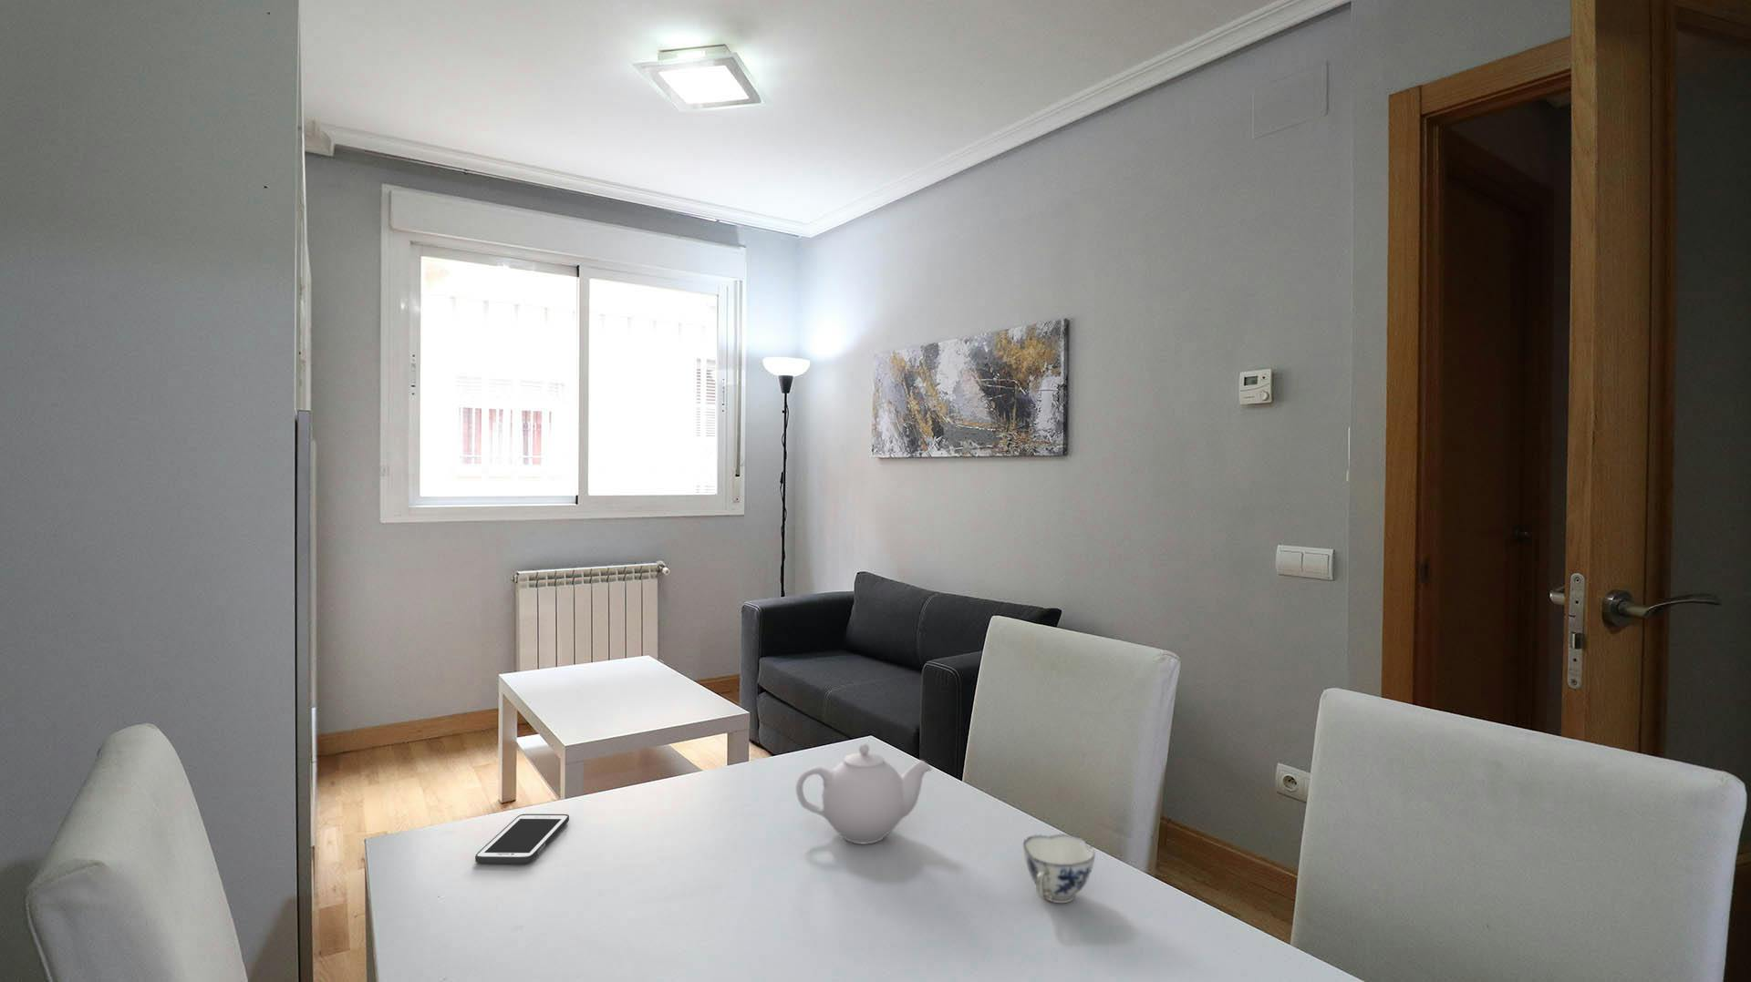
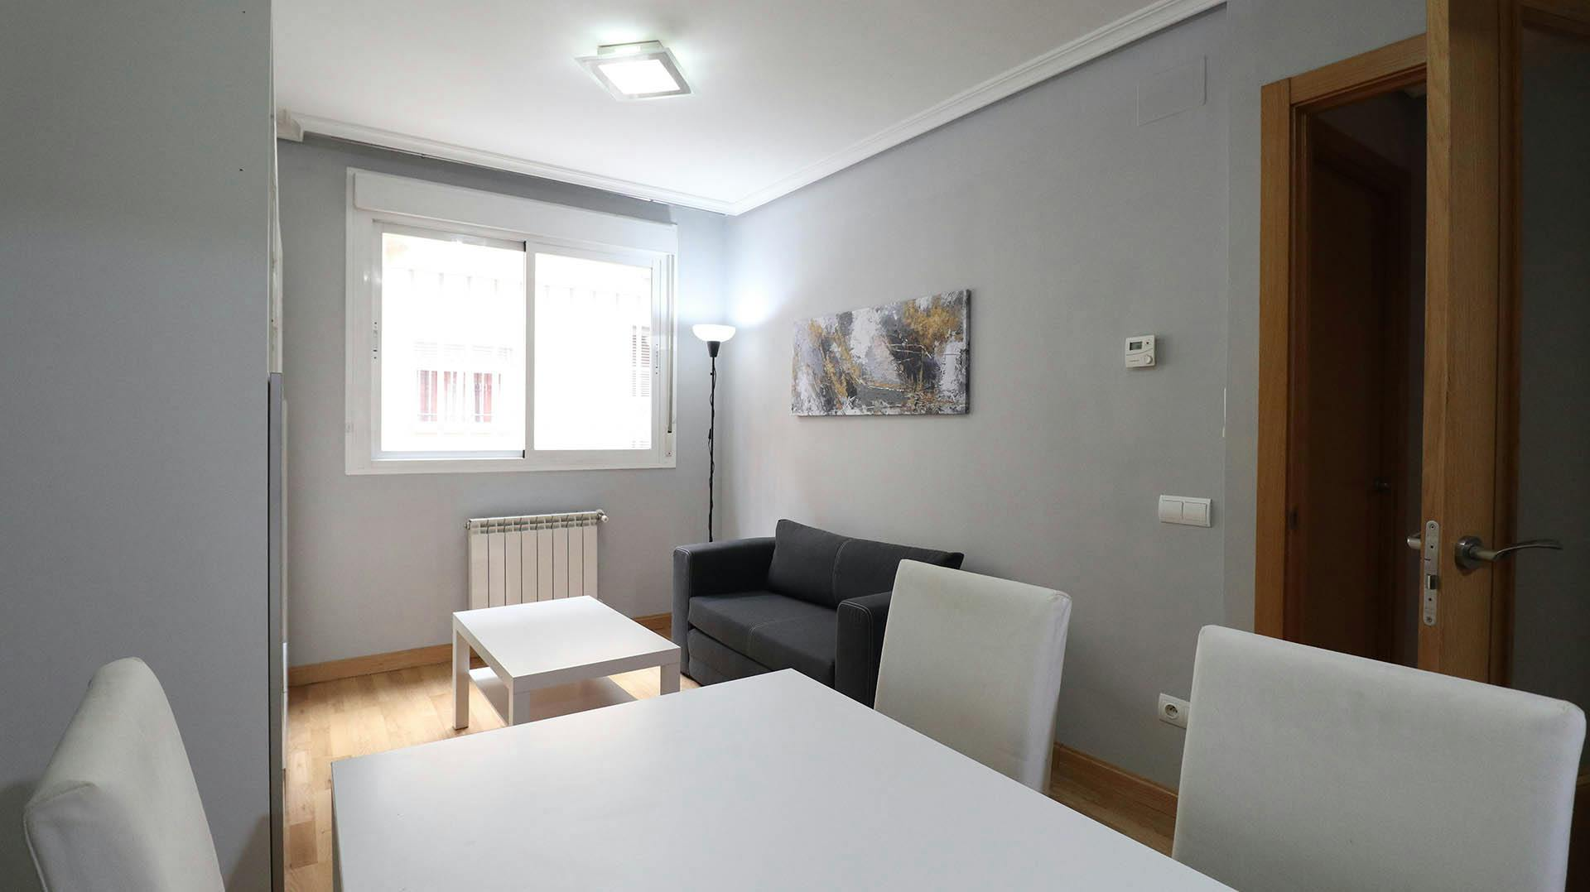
- cell phone (524, 837)
- teapot (863, 788)
- chinaware (1058, 874)
